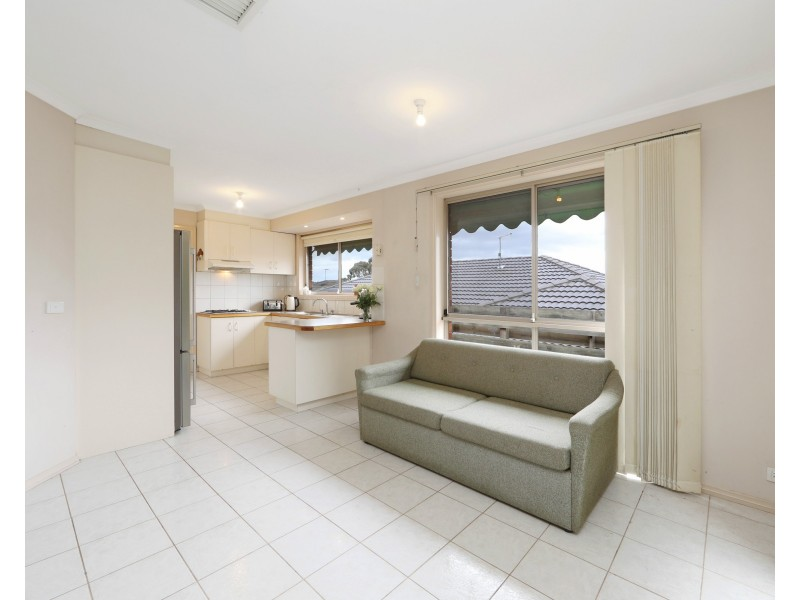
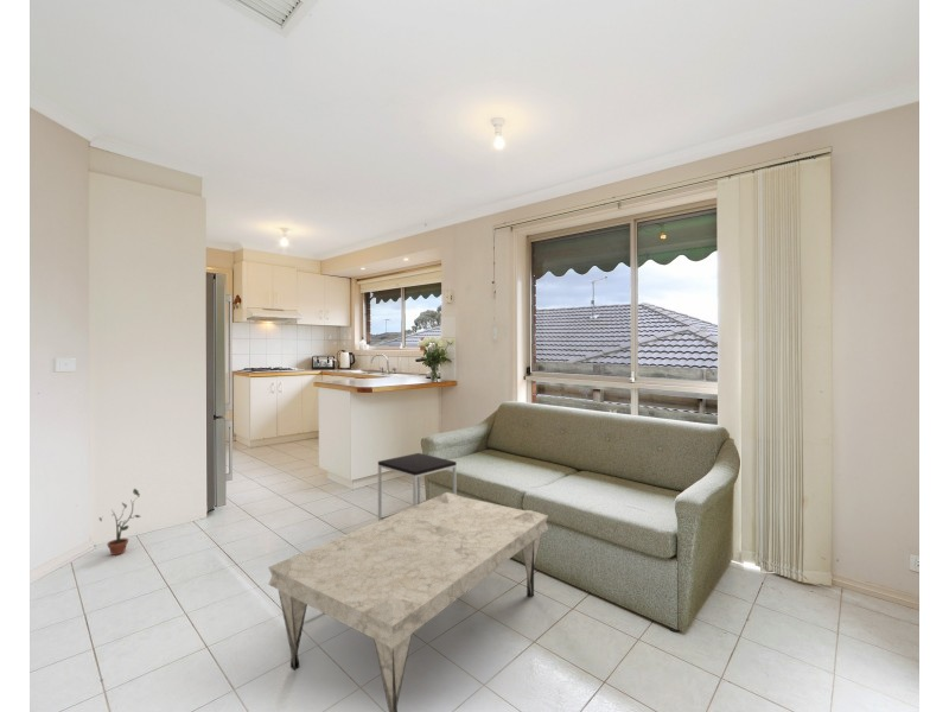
+ potted plant (122, 523)
+ coffee table (427, 579)
+ side table (418, 501)
